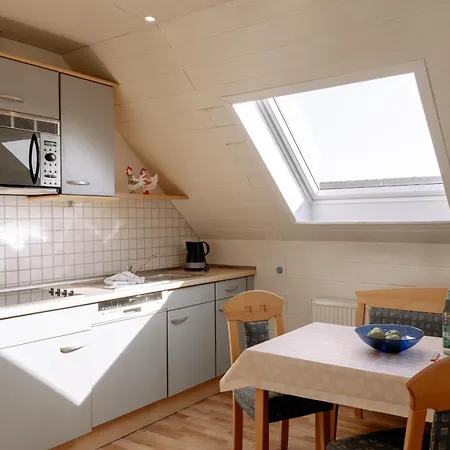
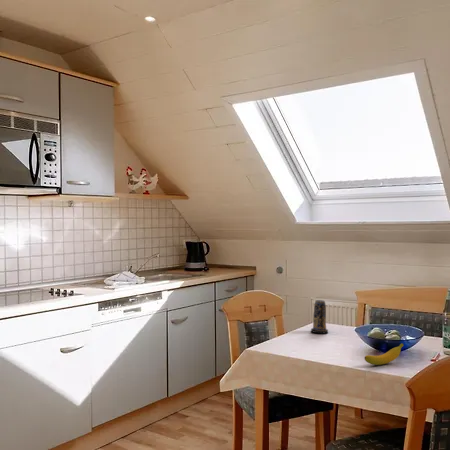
+ banana (384, 354)
+ candle (319, 316)
